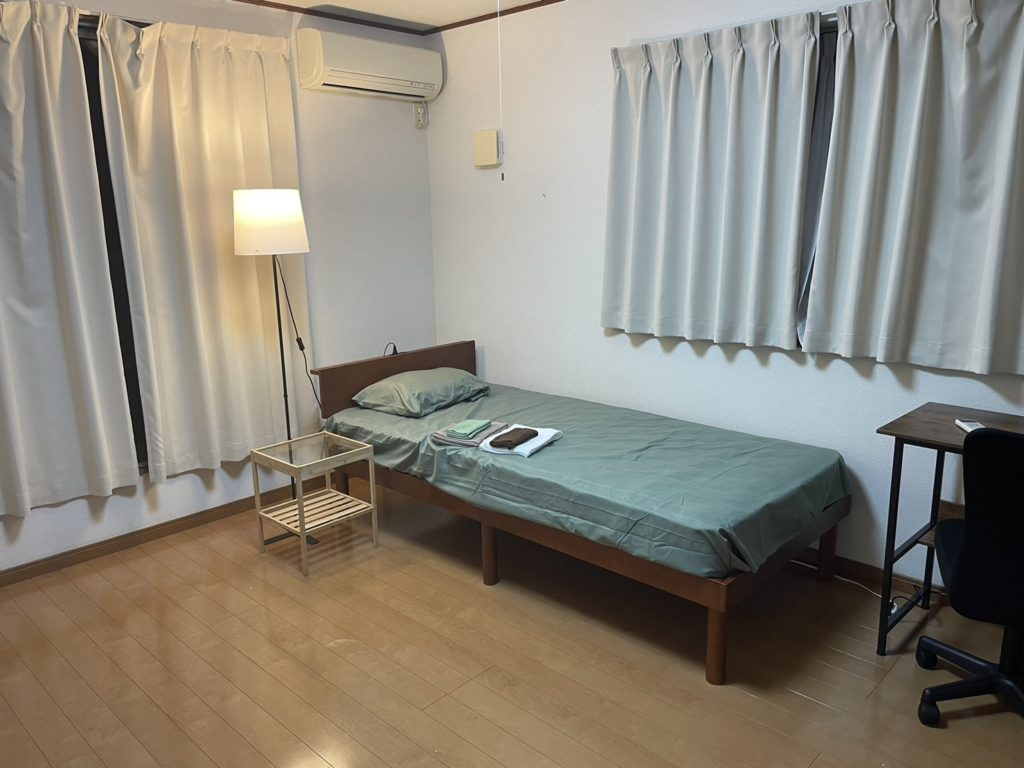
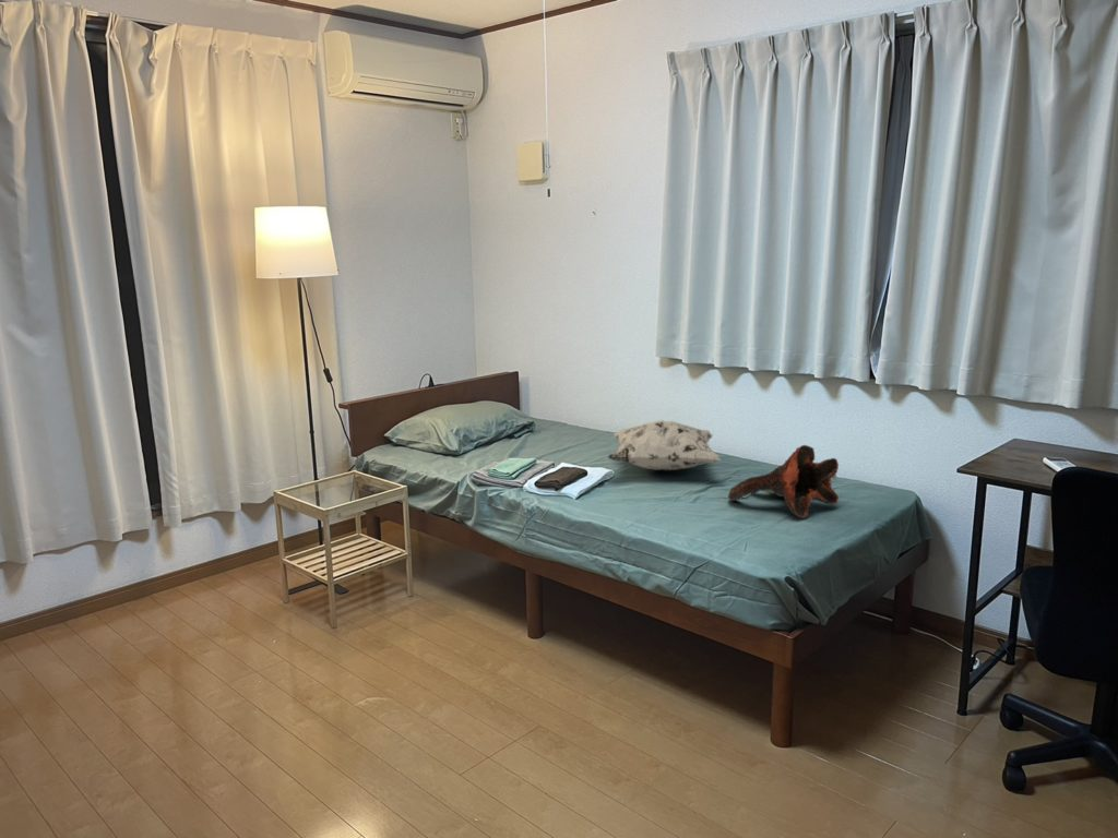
+ teddy bear (782, 471)
+ decorative pillow (663, 445)
